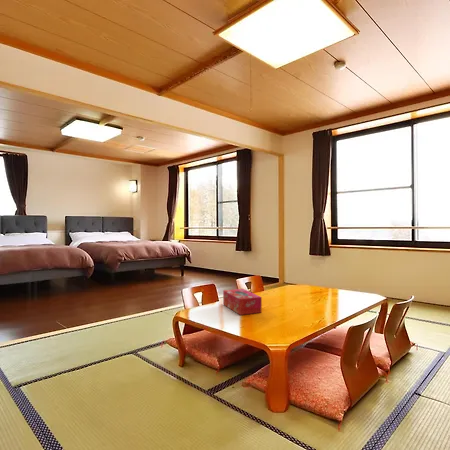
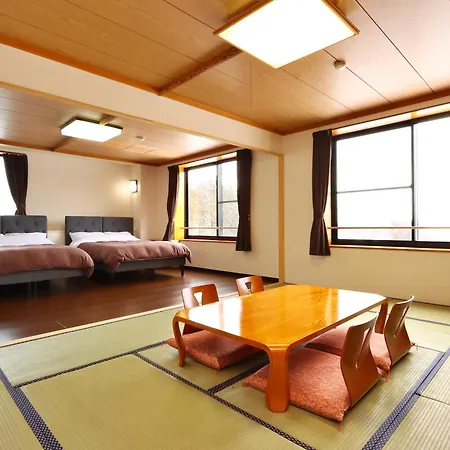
- tissue box (241, 300)
